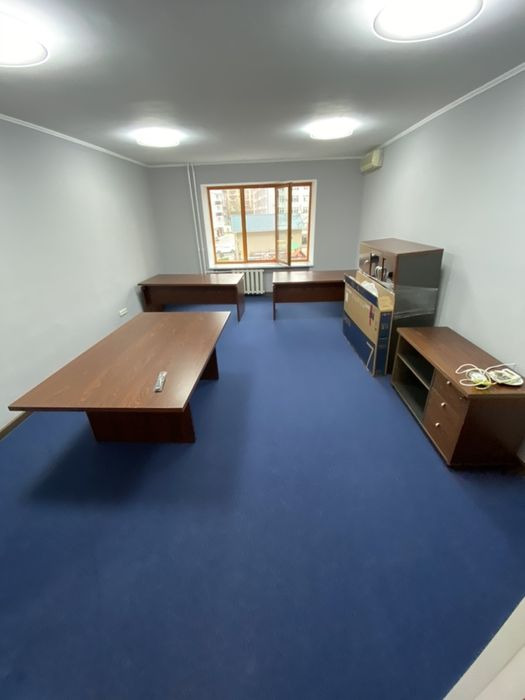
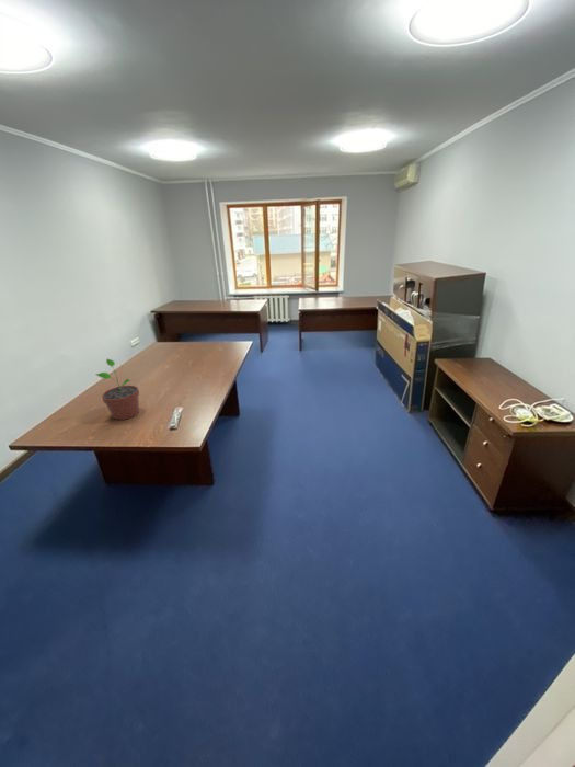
+ potted plant (119, 388)
